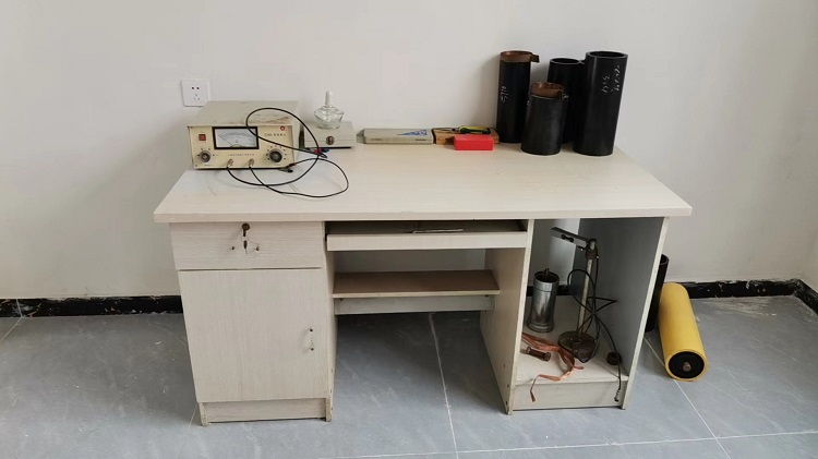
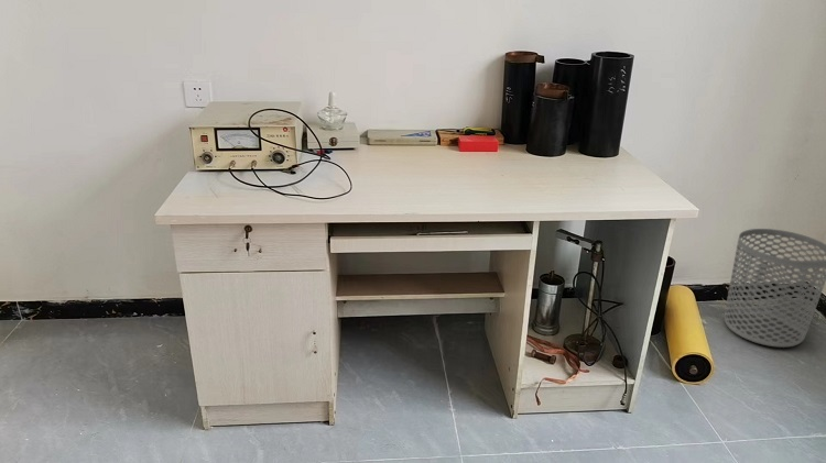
+ waste bin (773, 287)
